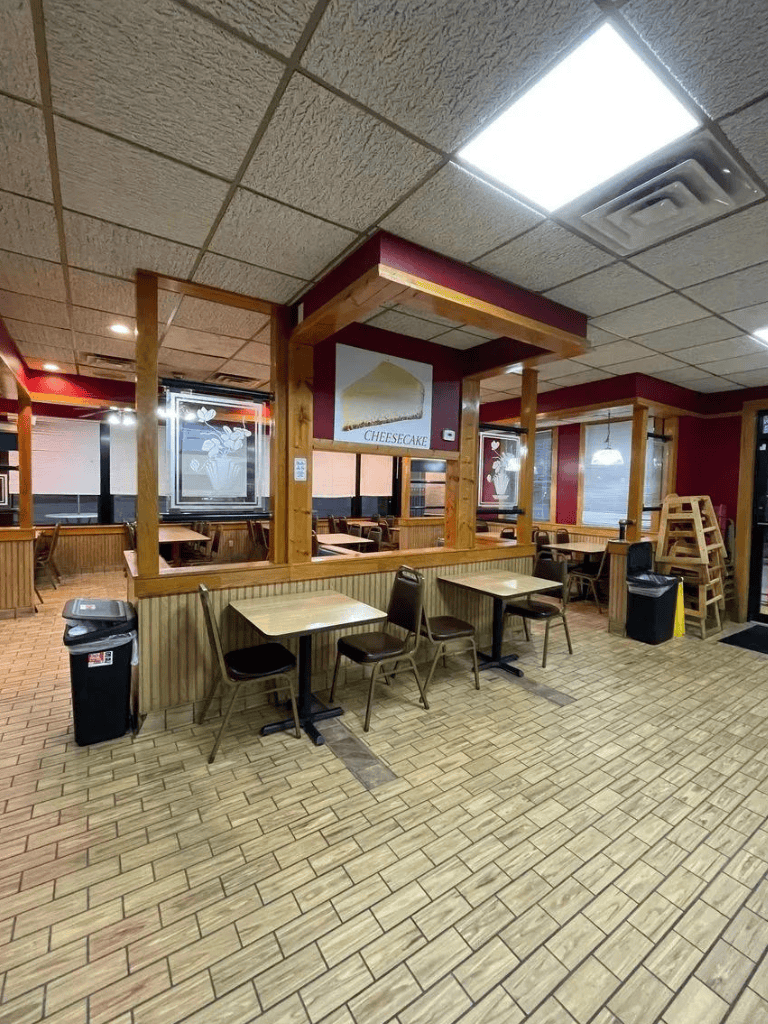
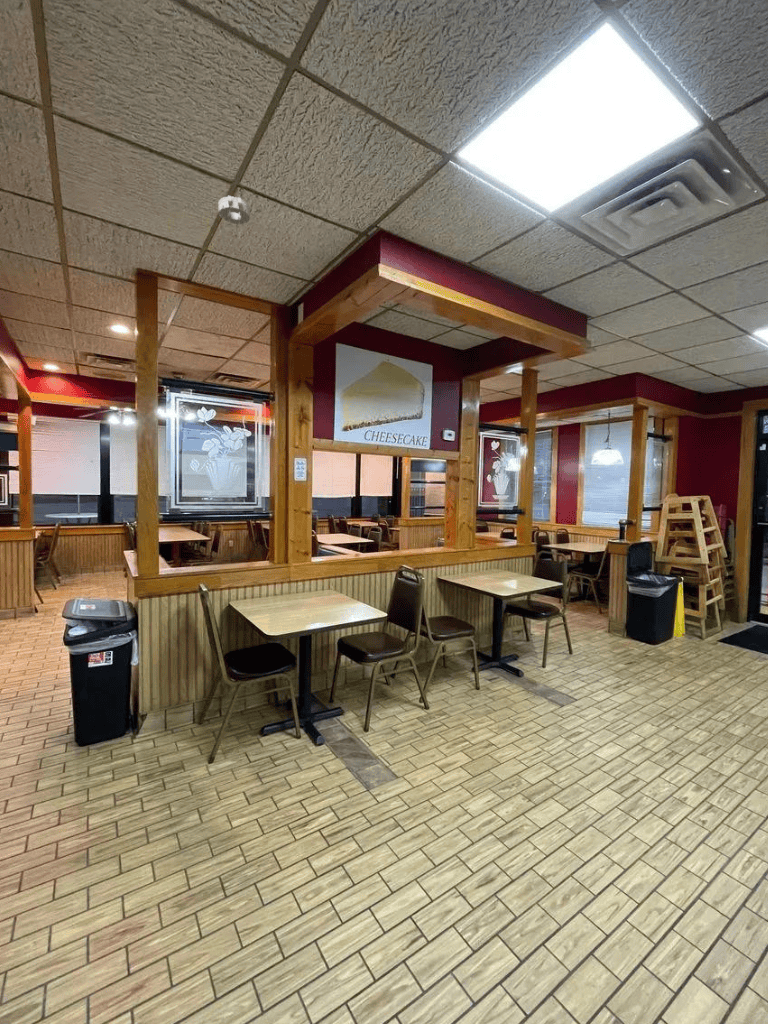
+ smoke detector (234, 209)
